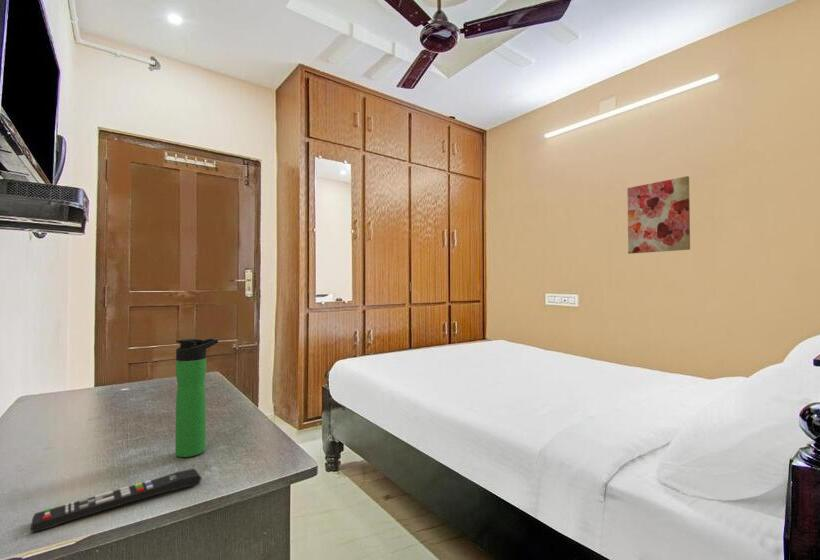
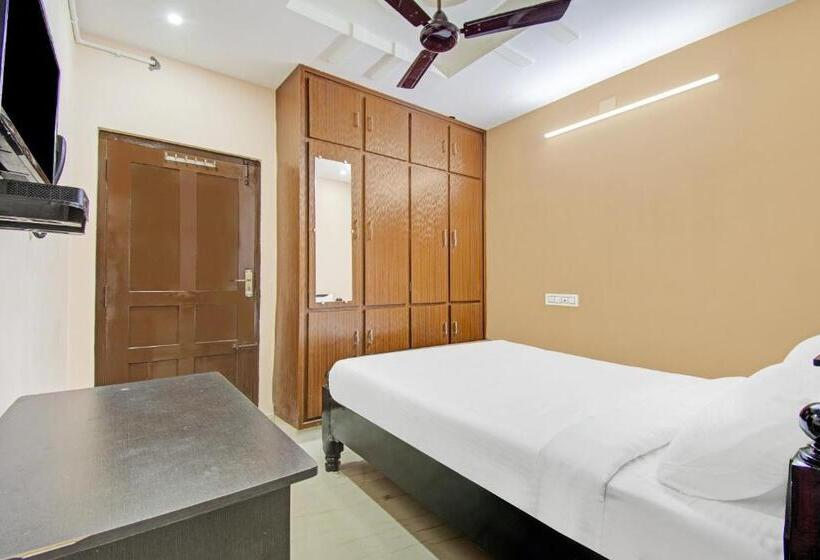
- wall art (657, 217)
- bottle (195, 394)
- remote control (124, 495)
